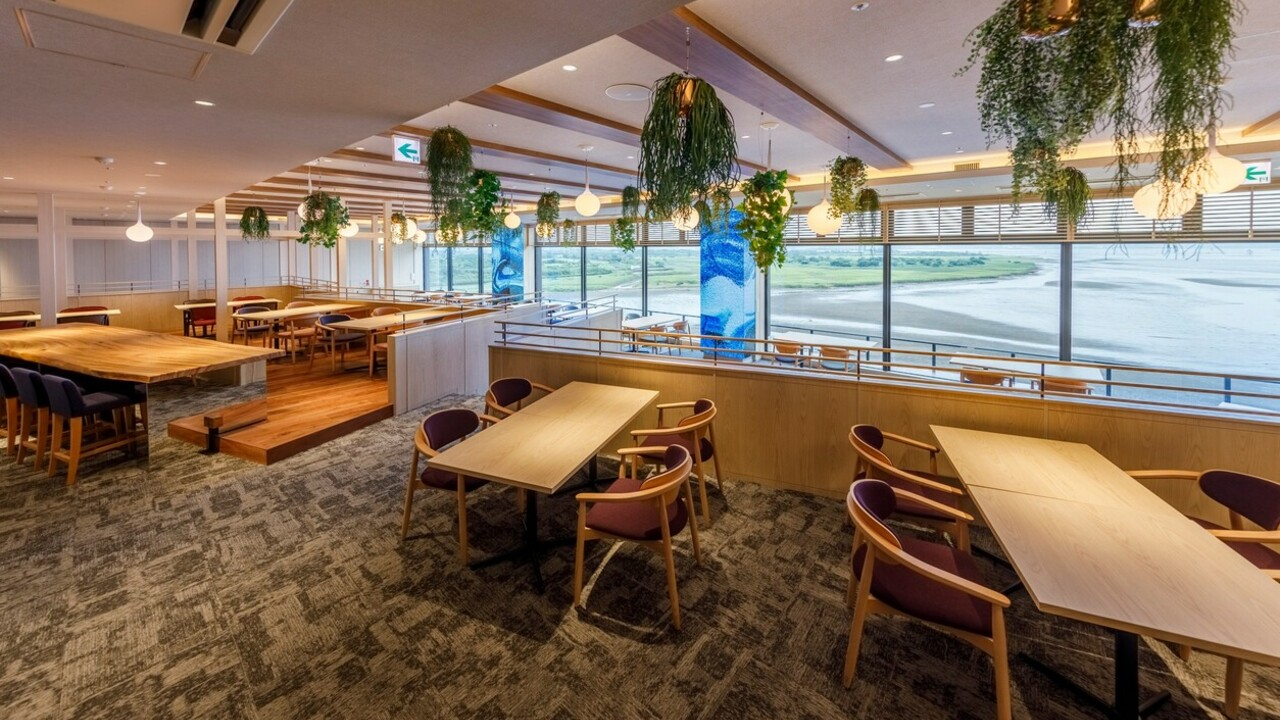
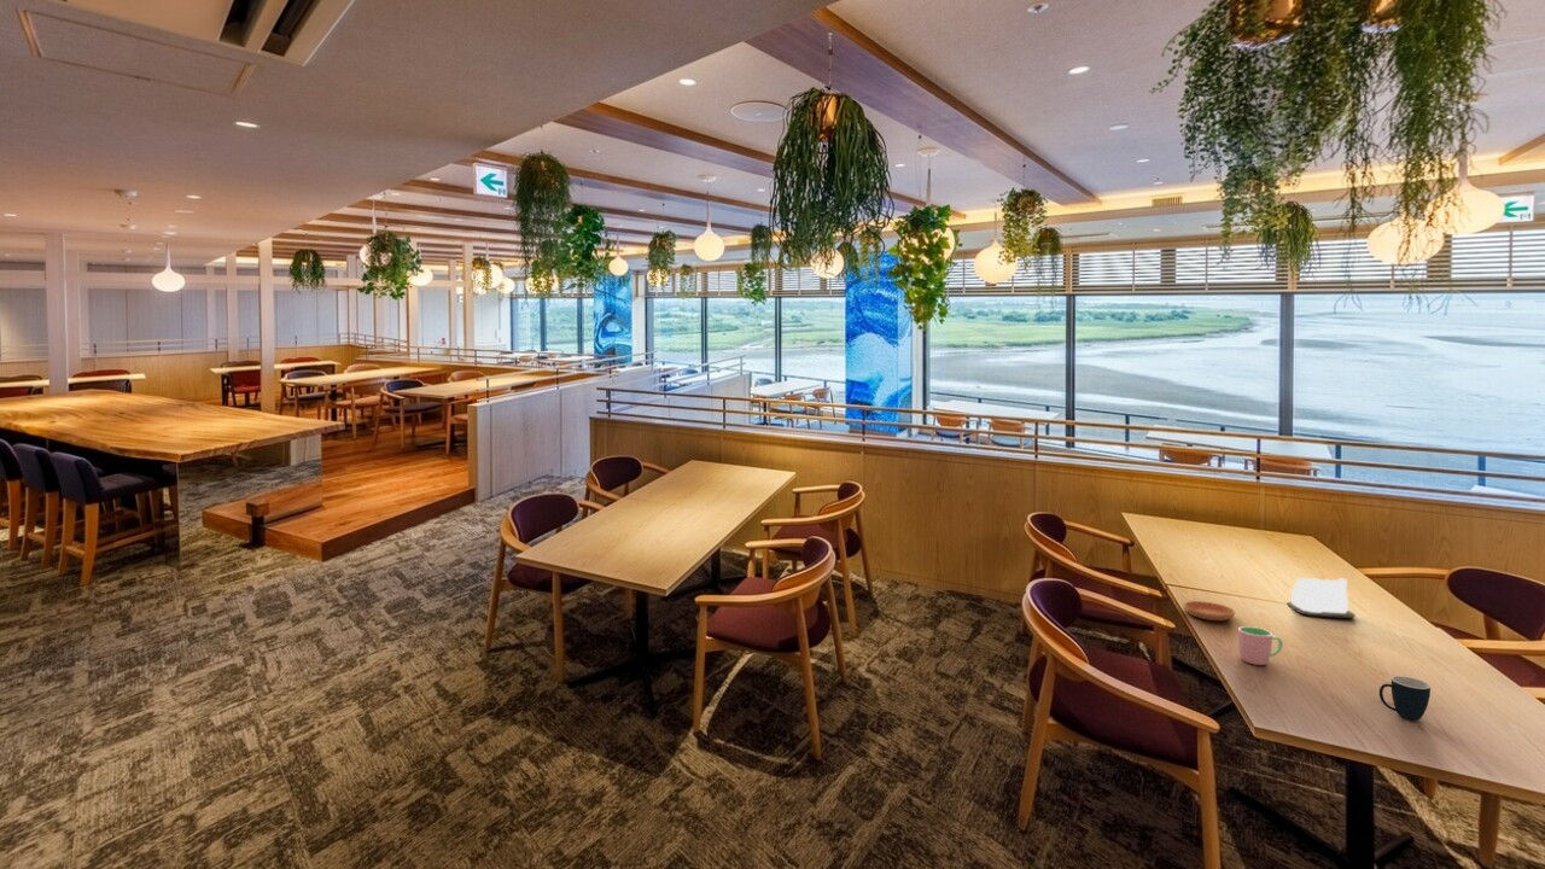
+ cup (1260, 646)
+ mug (1403, 698)
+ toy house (1320, 594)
+ saucer (1208, 611)
